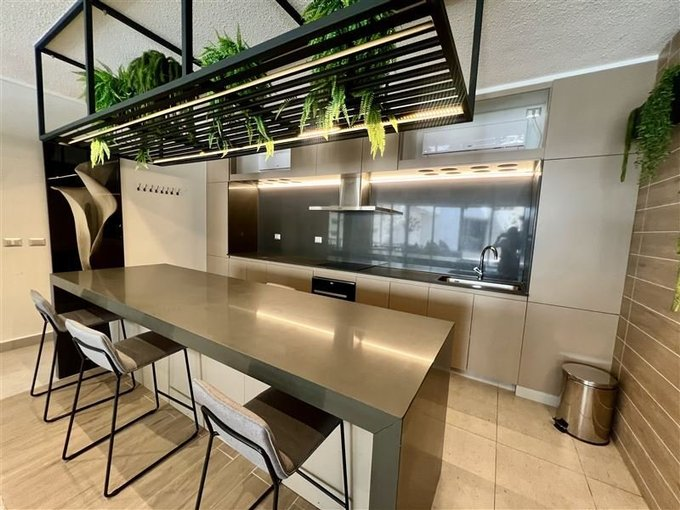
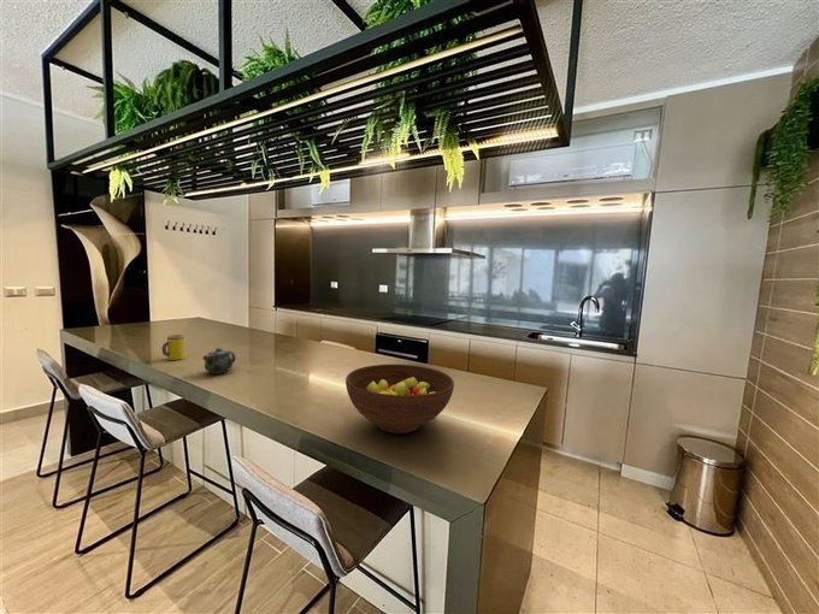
+ chinaware (219, 359)
+ mug (172, 347)
+ fruit bowl (399, 401)
